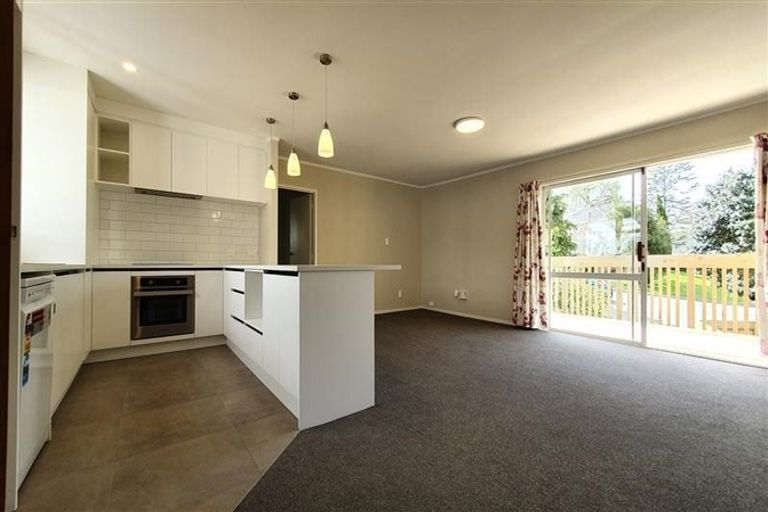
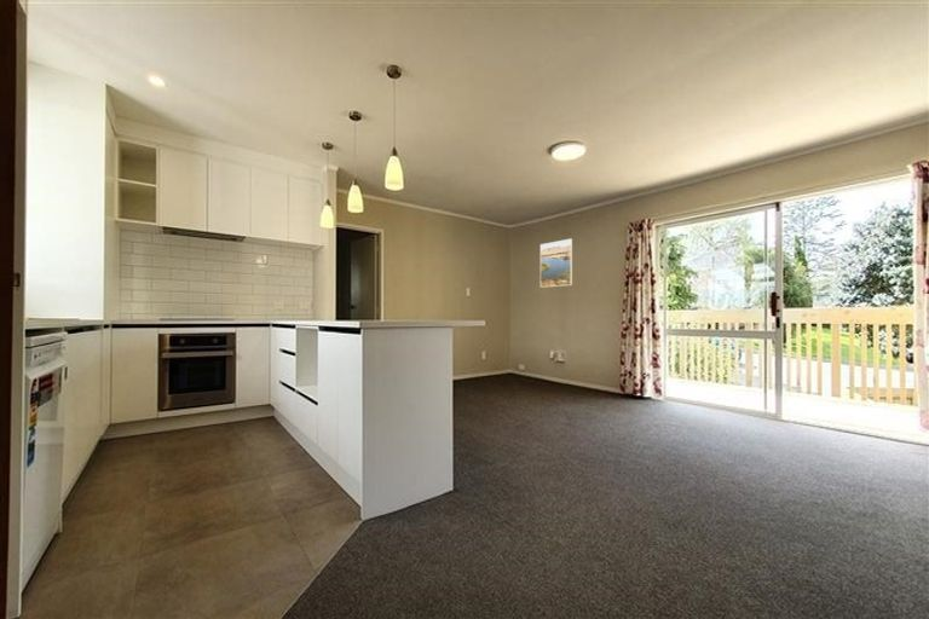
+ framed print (555, 264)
